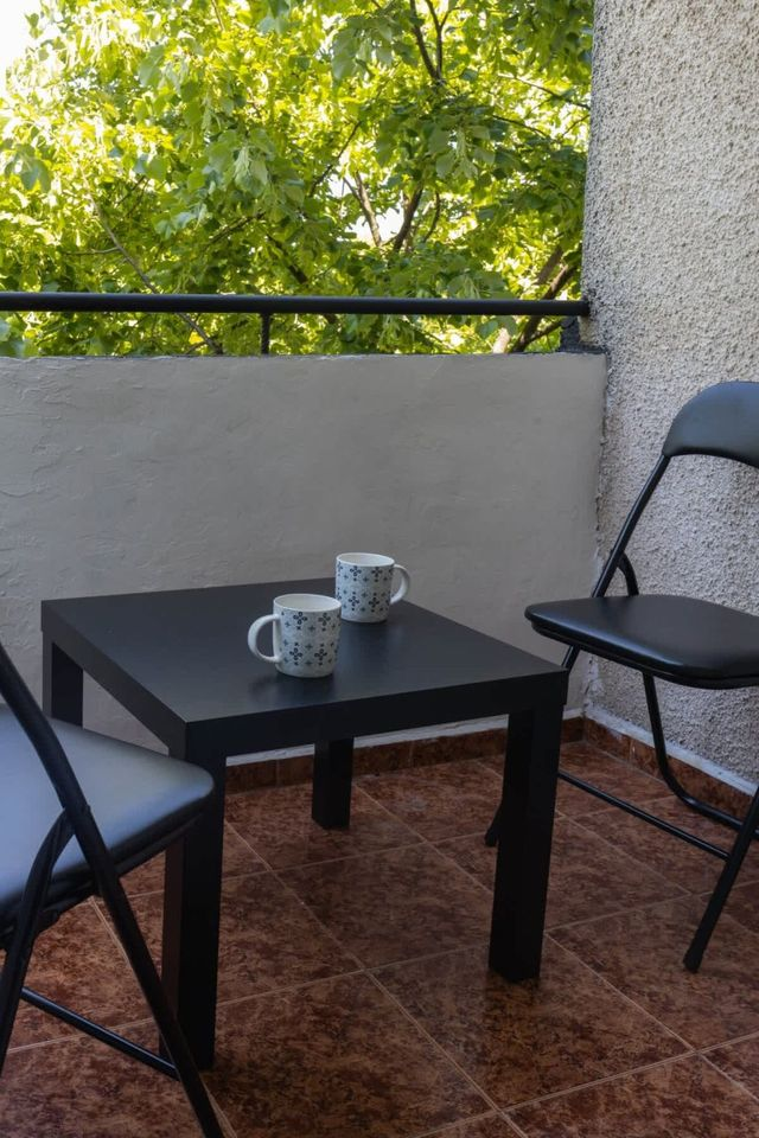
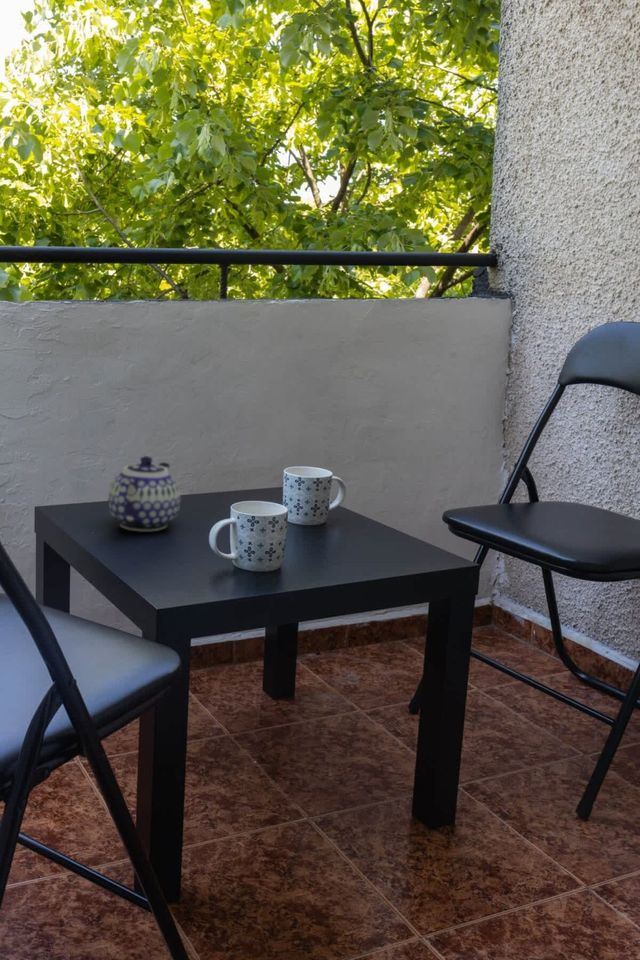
+ teapot (144, 491)
